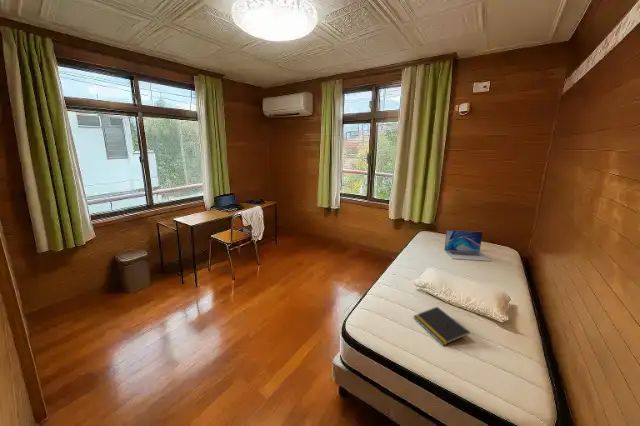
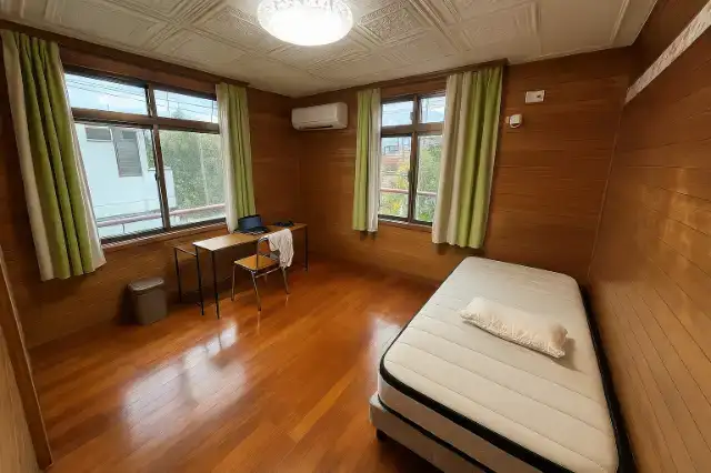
- notepad (439, 324)
- laptop (467, 245)
